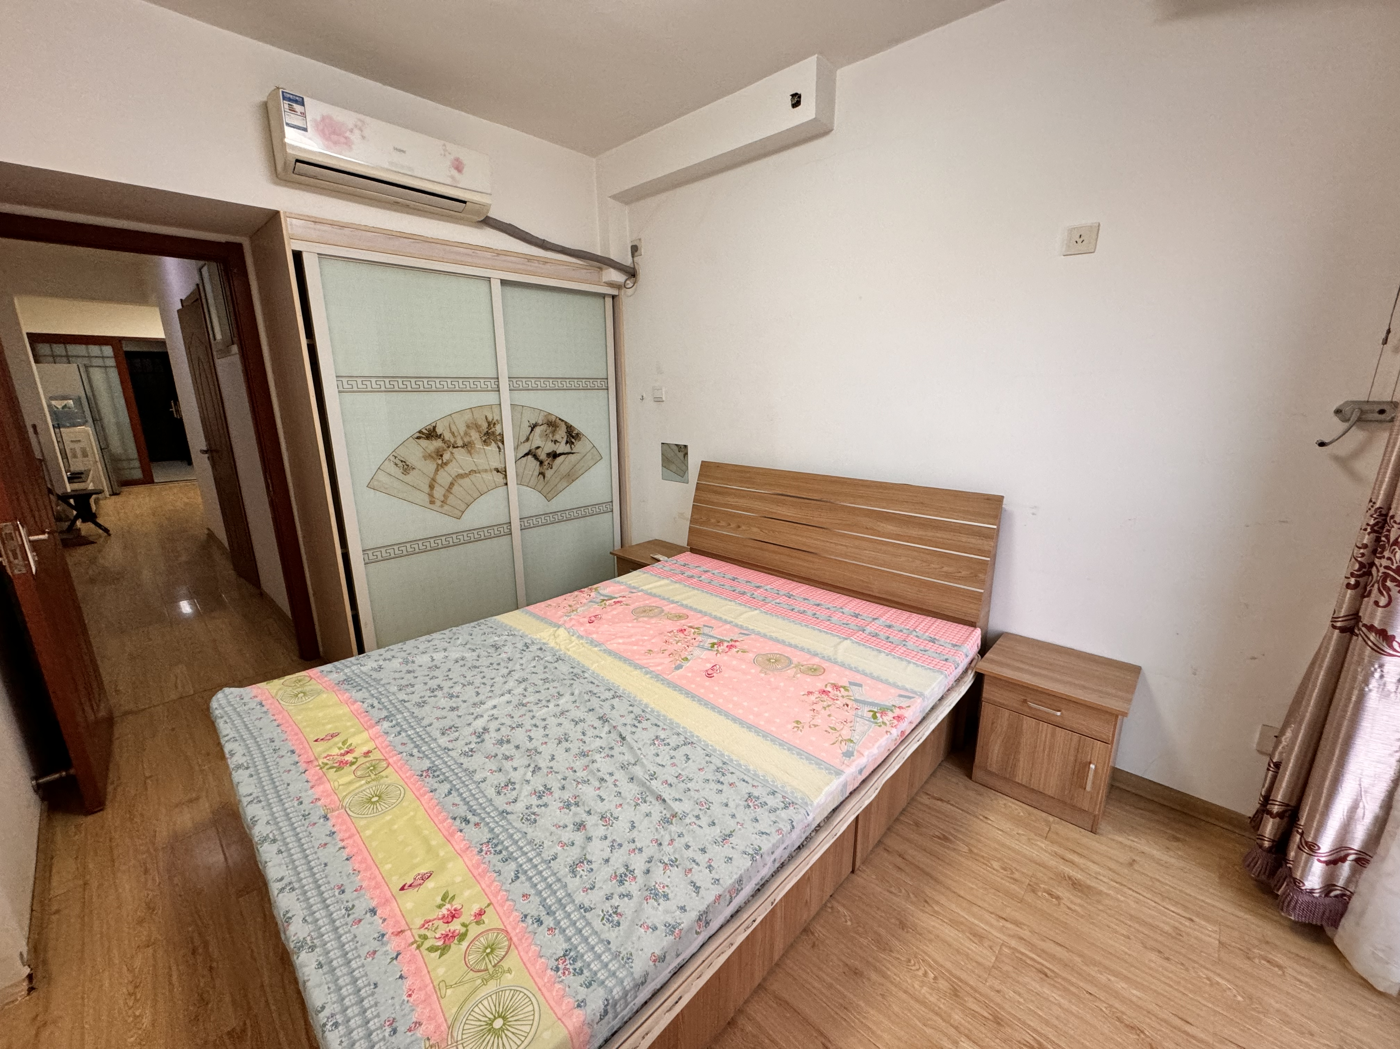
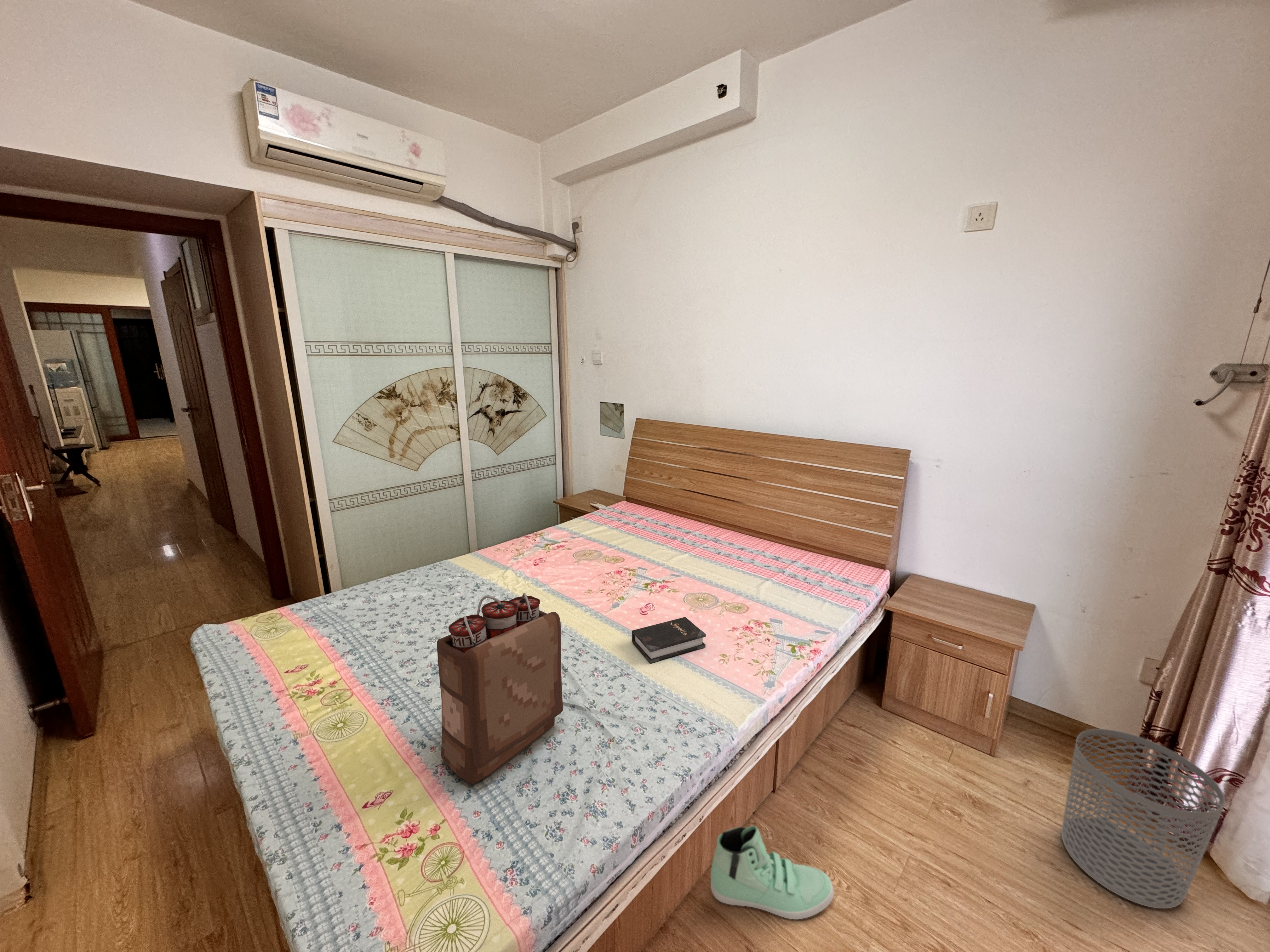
+ waste bin (1131, 816)
+ sneaker (773, 864)
+ hardback book (668, 638)
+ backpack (501, 675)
